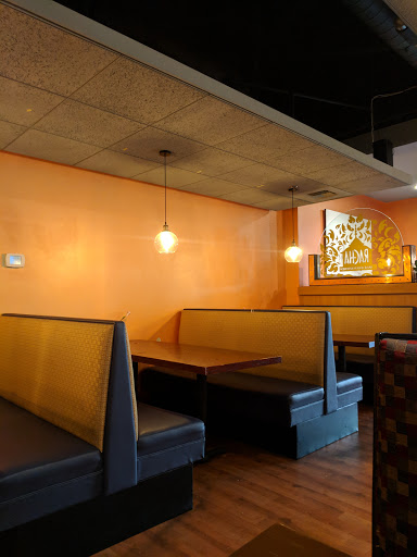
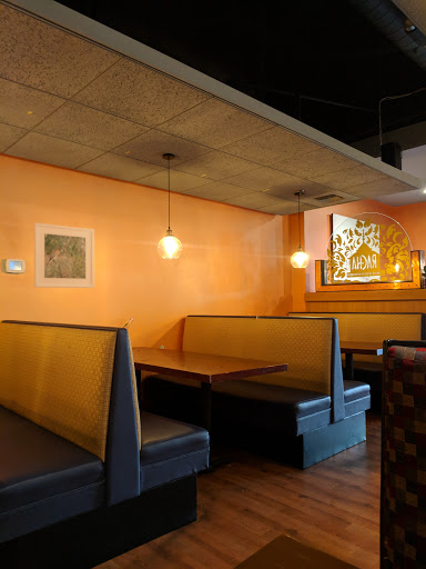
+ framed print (65, 257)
